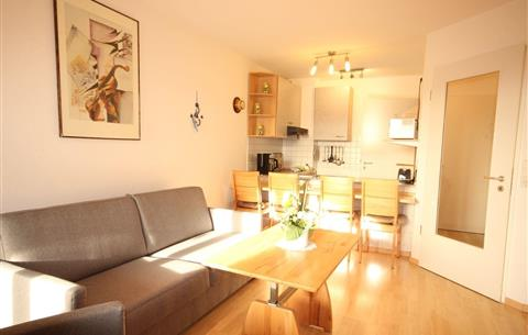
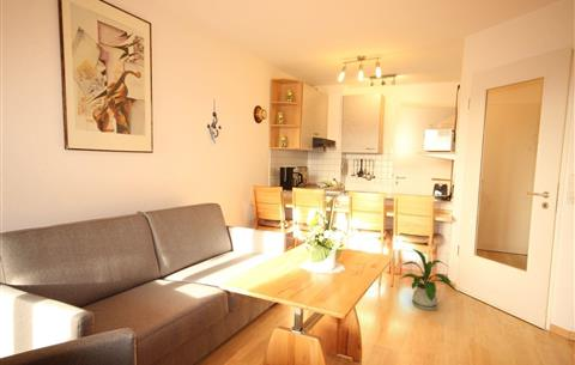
+ house plant (425, 281)
